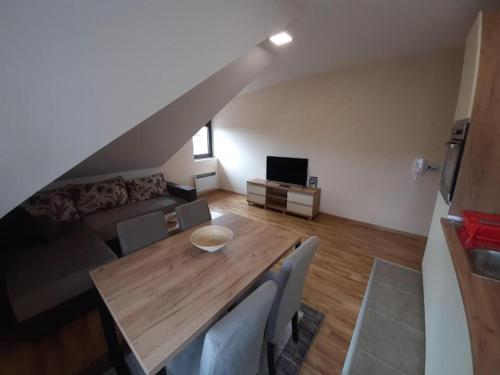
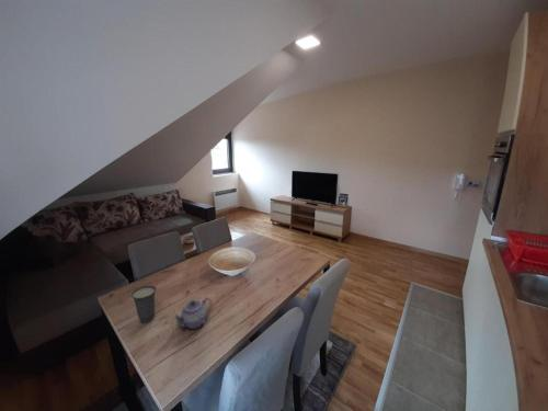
+ teapot (193, 311)
+ cup (145, 305)
